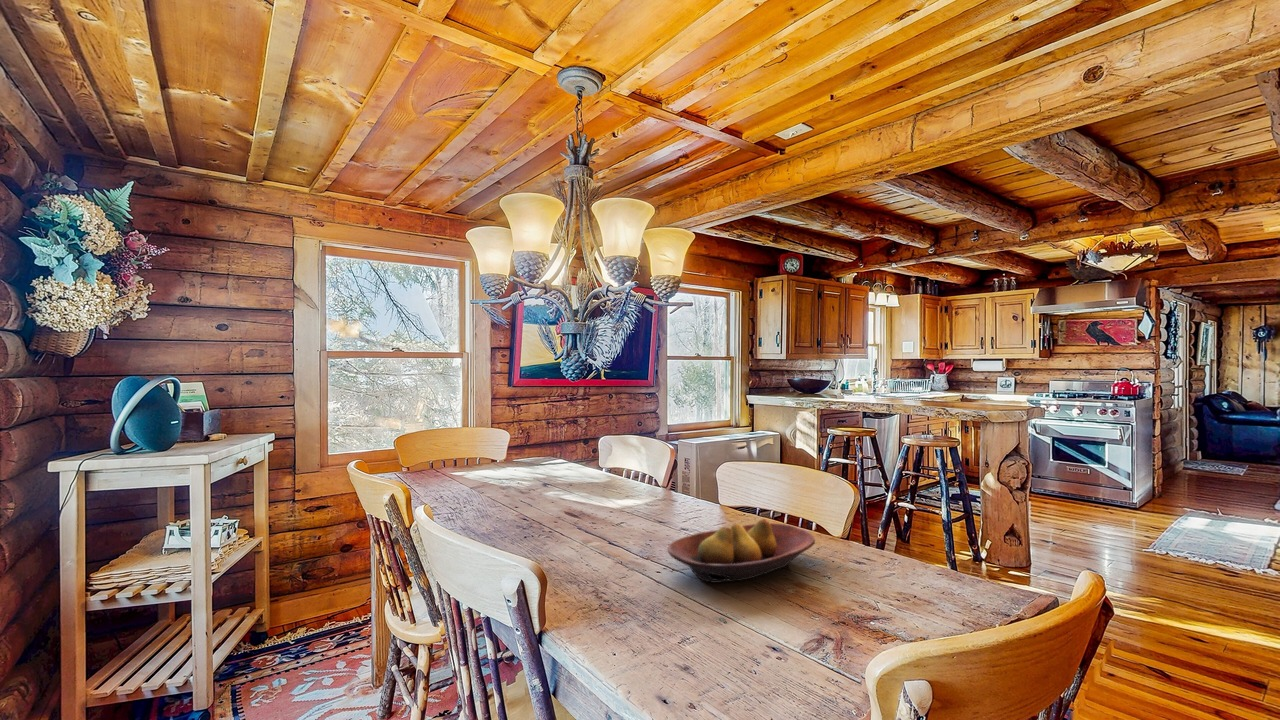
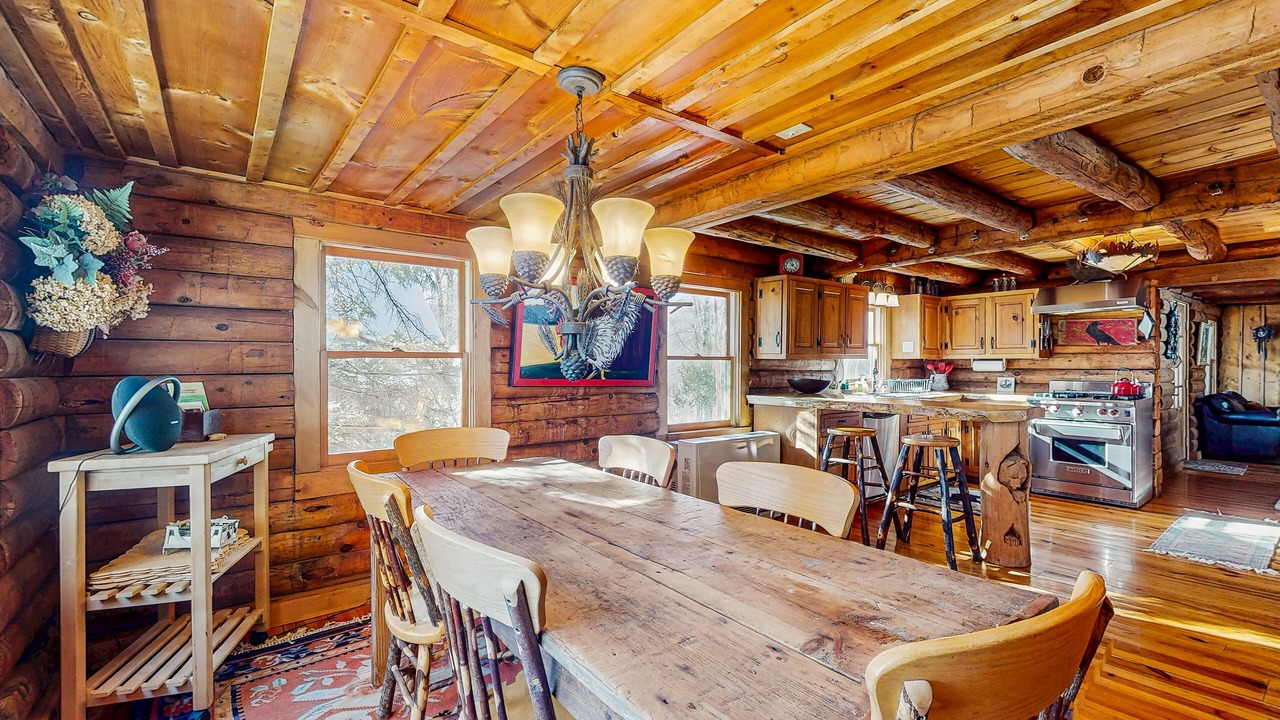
- fruit bowl (743, 544)
